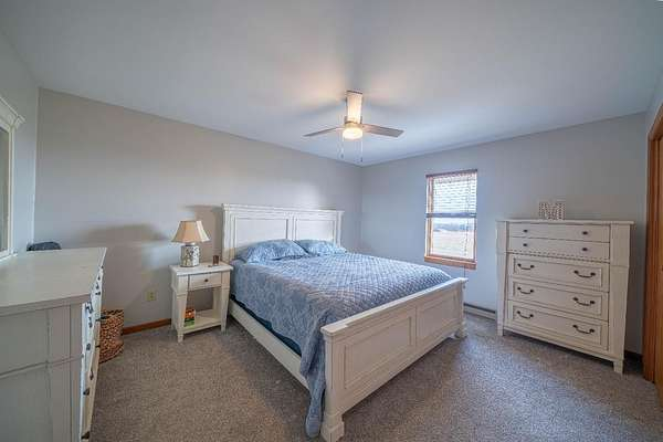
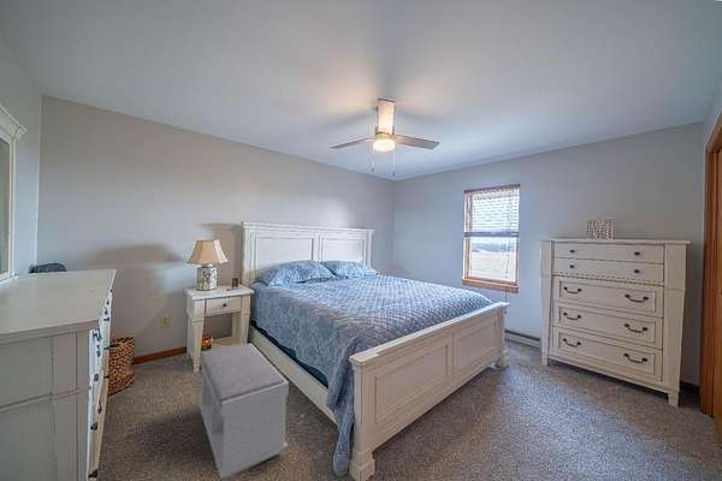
+ bench (238, 397)
